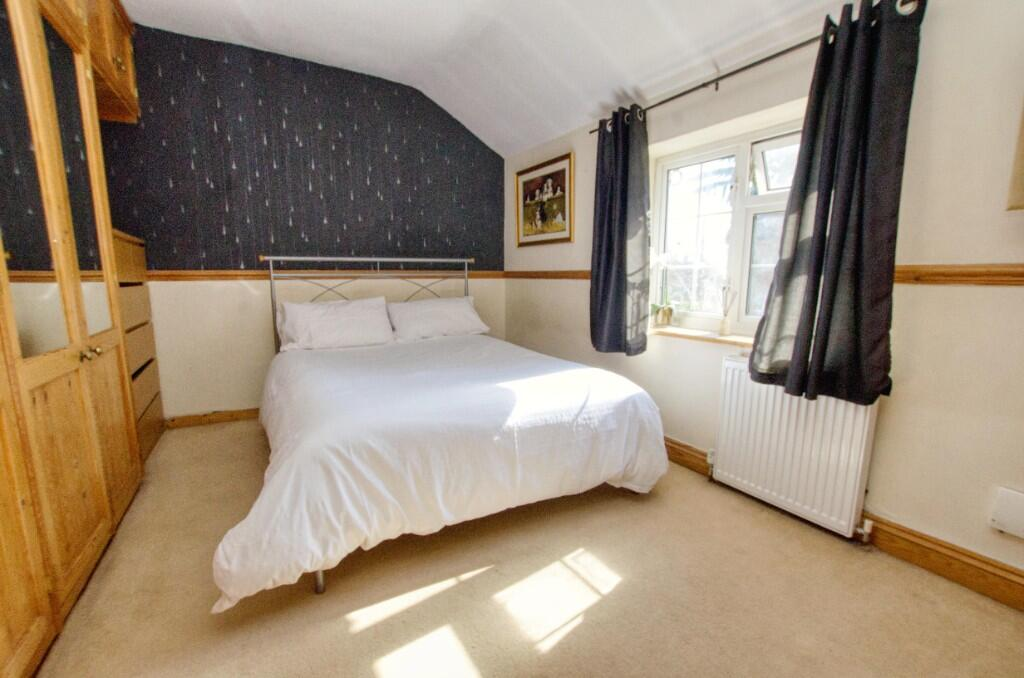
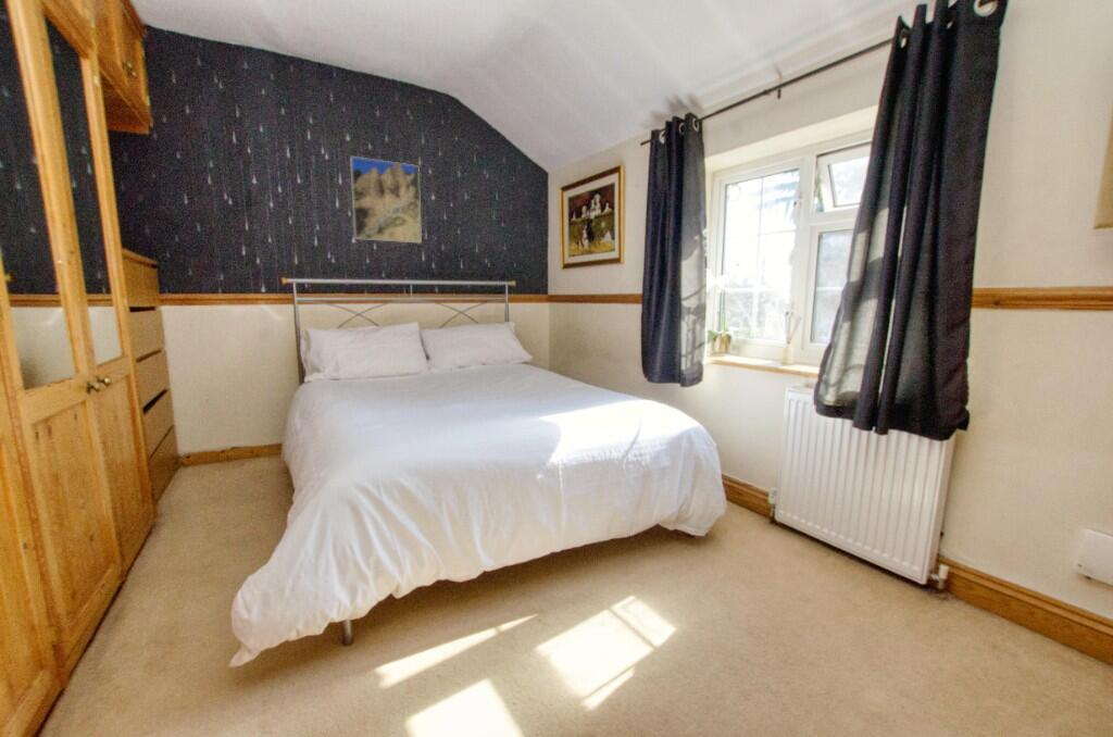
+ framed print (387, 201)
